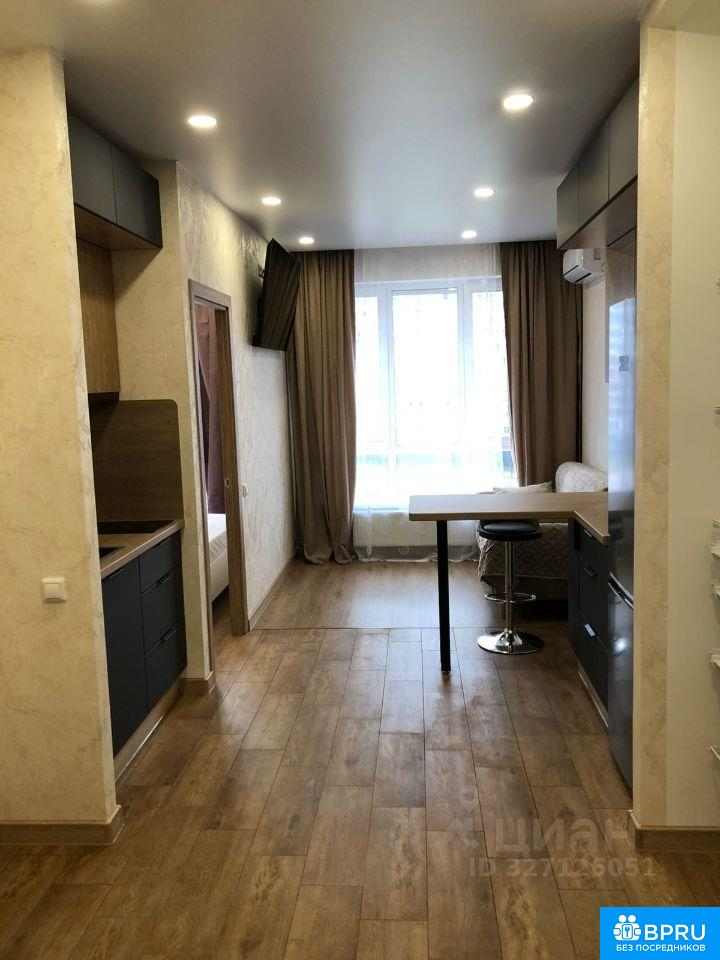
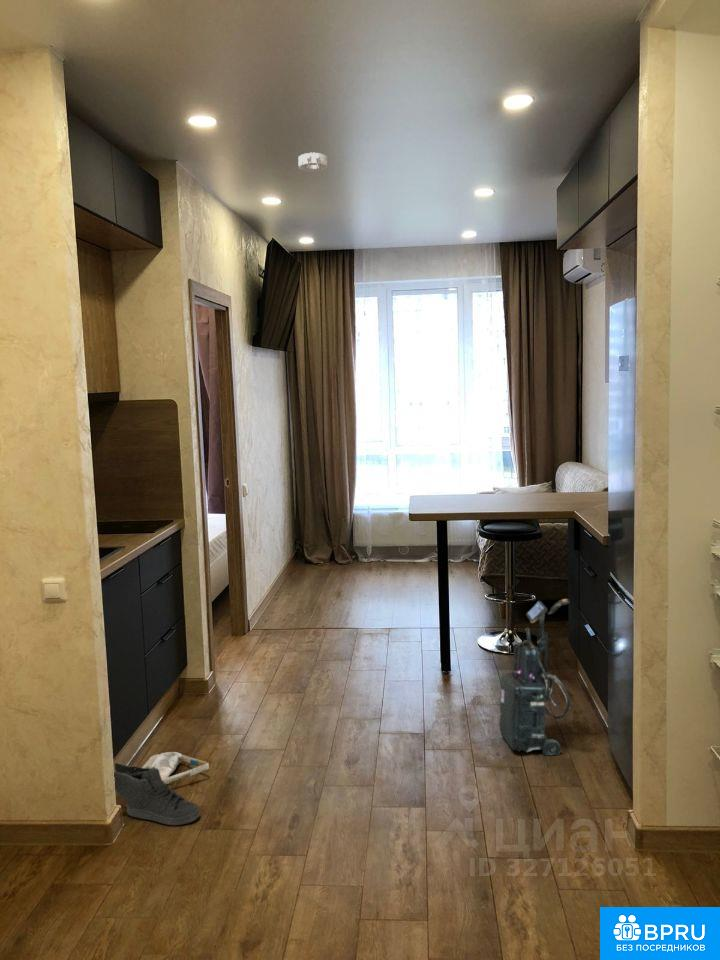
+ vacuum cleaner (533, 670)
+ smoke detector (312, 161)
+ bag (173, 769)
+ sneaker (152, 792)
